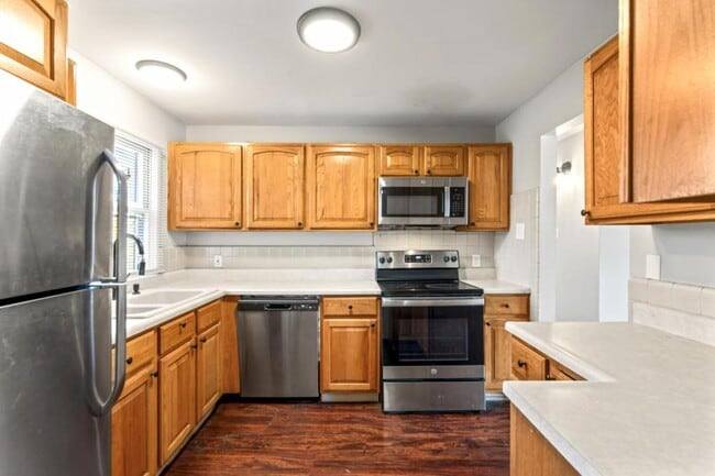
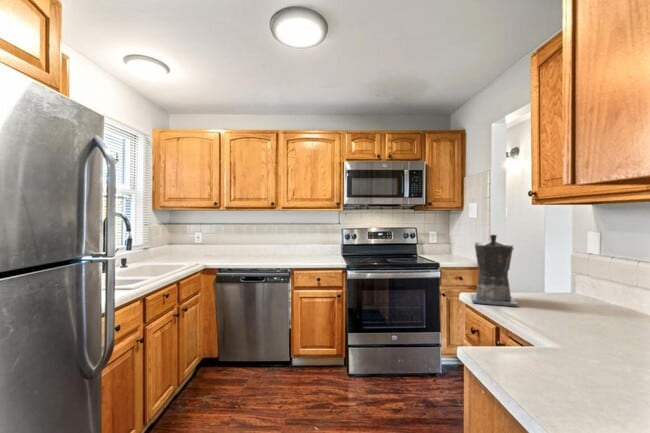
+ coffee maker (492, 267)
